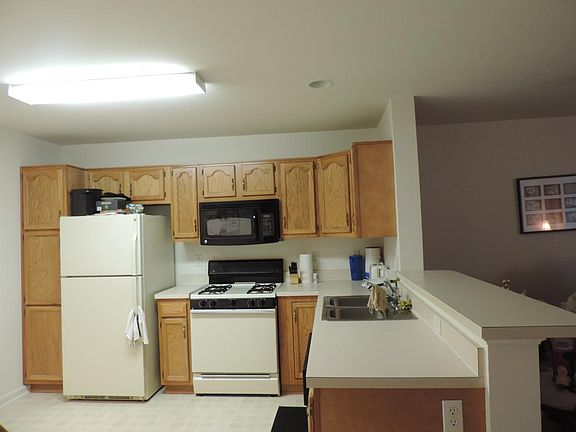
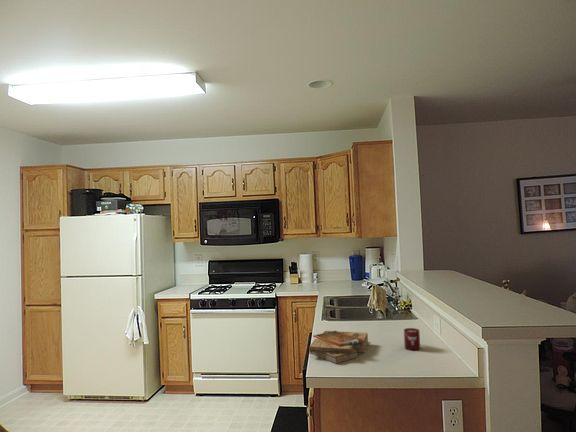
+ cup (411, 338)
+ clipboard (337, 341)
